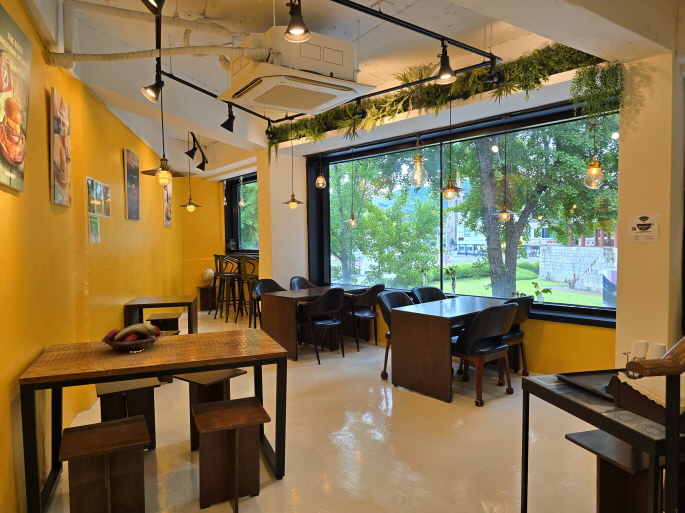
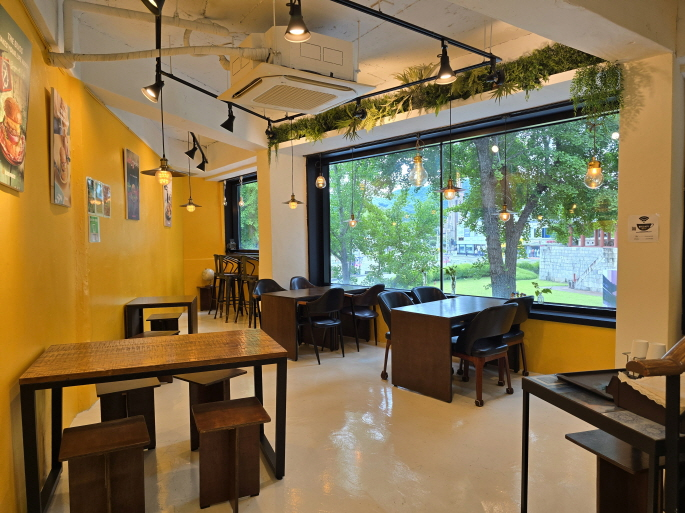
- fruit basket (135, 335)
